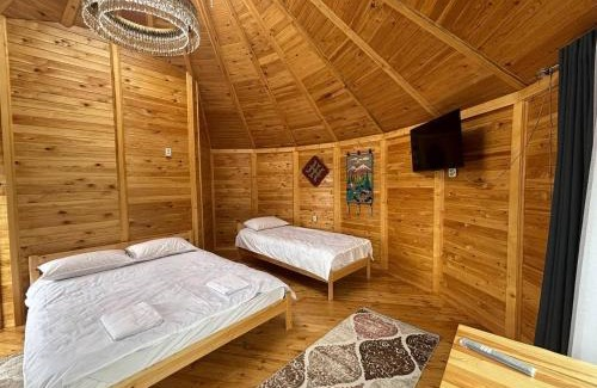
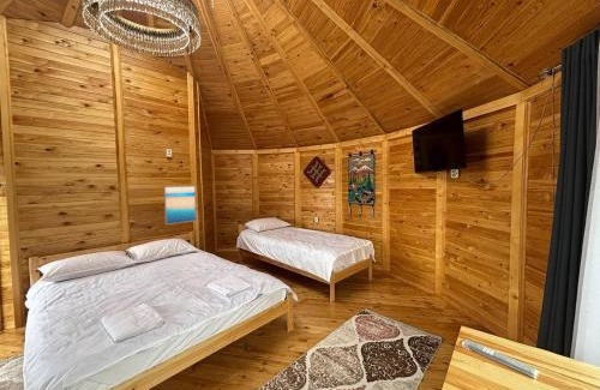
+ wall art (180, 204)
